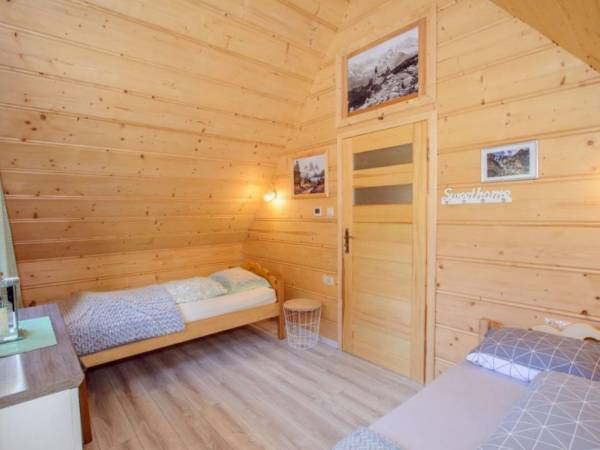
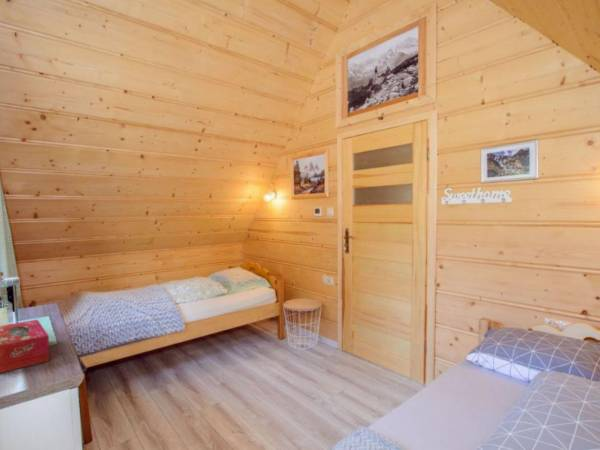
+ tissue box (19, 343)
